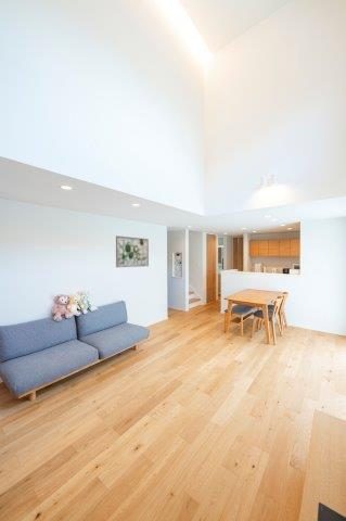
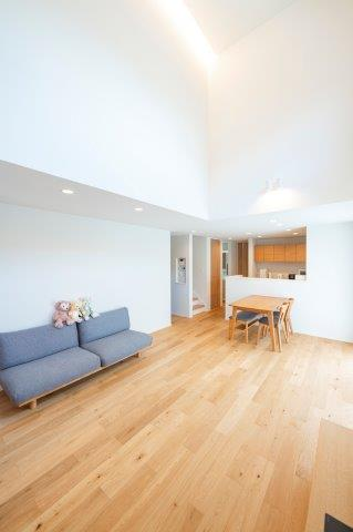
- wall art (133, 252)
